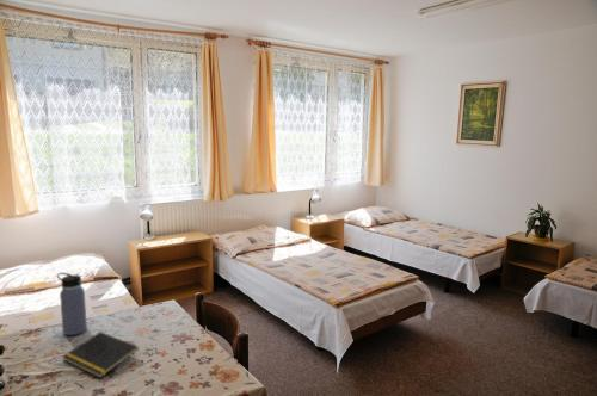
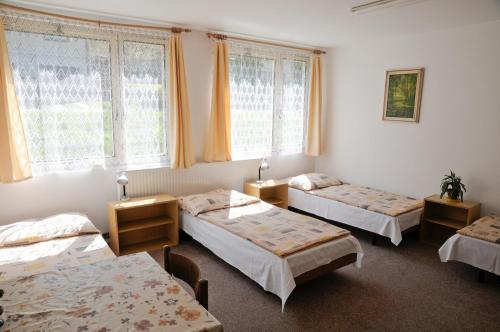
- water bottle (72, 301)
- notepad (100, 352)
